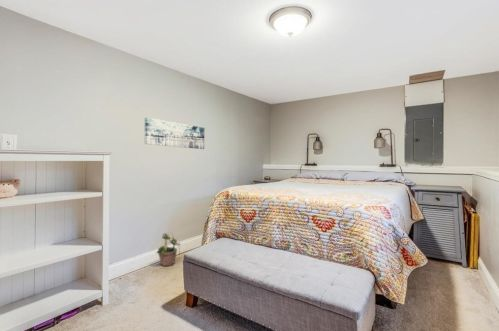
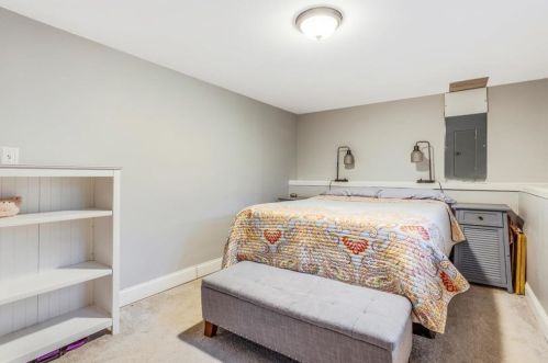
- potted plant (166, 246)
- wall art (177, 135)
